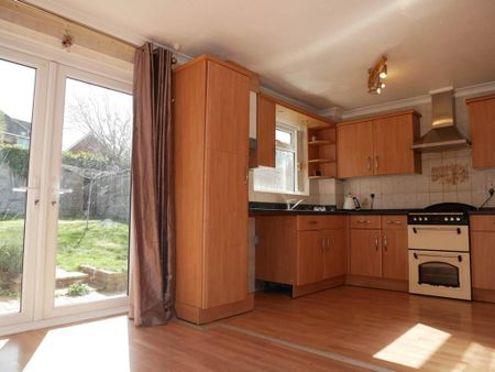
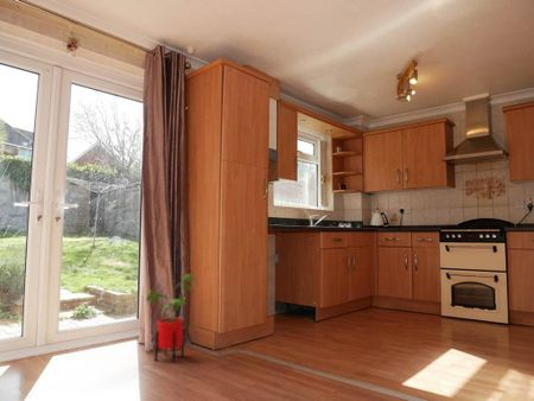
+ house plant (174, 316)
